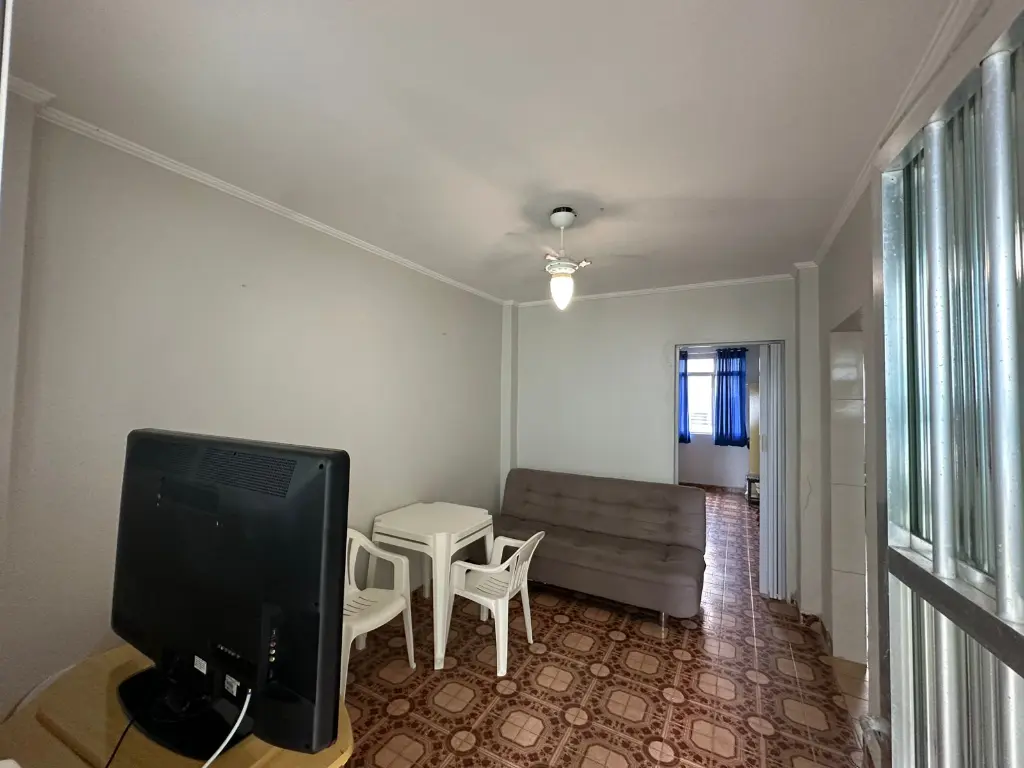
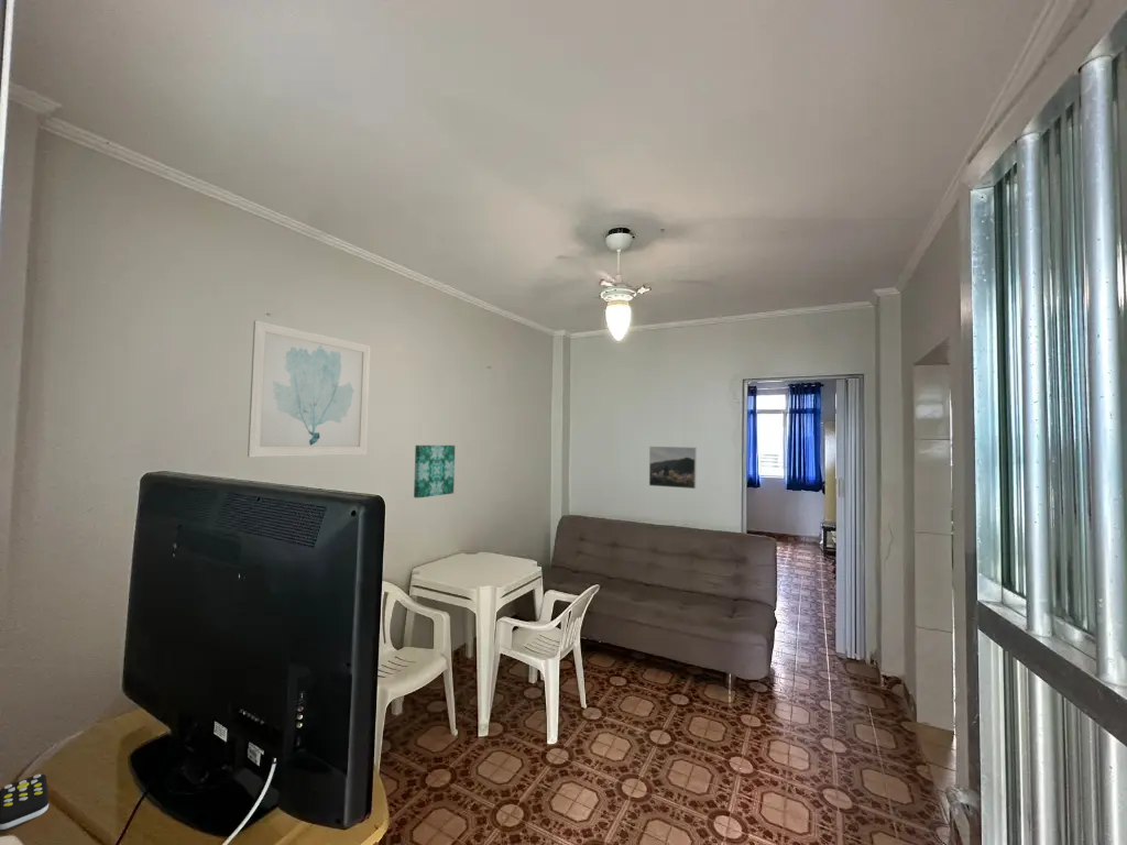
+ wall art (435, 470)
+ wall art (316, 394)
+ remote control (22, 799)
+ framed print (671, 467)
